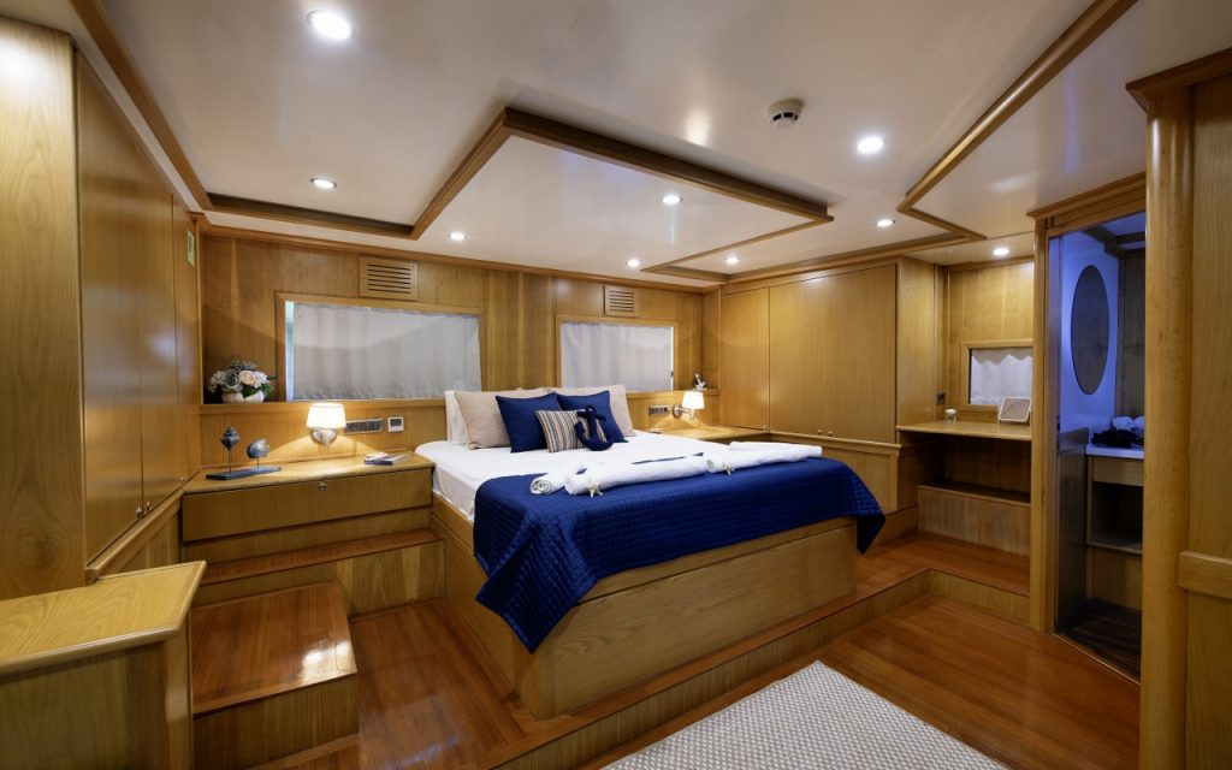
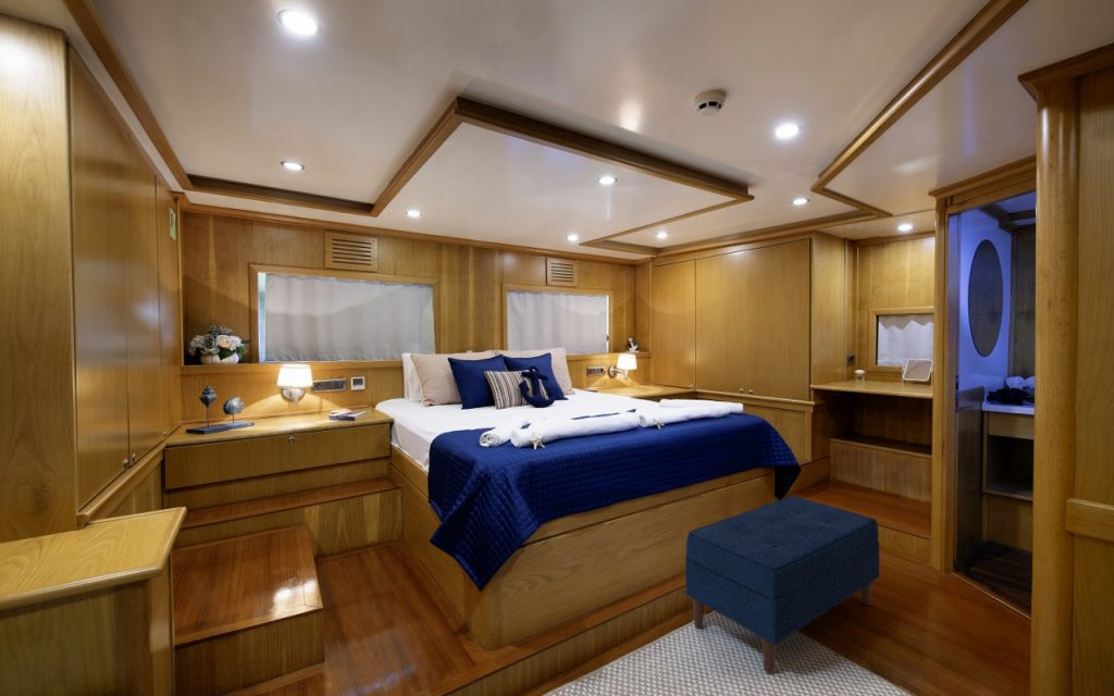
+ bench (785, 569)
